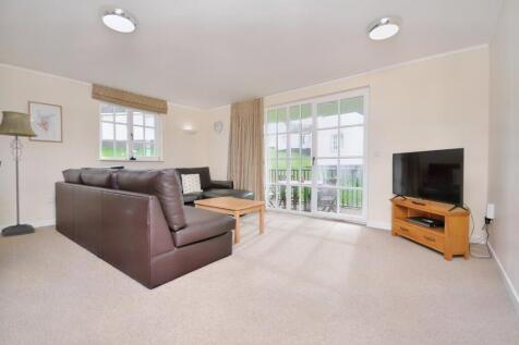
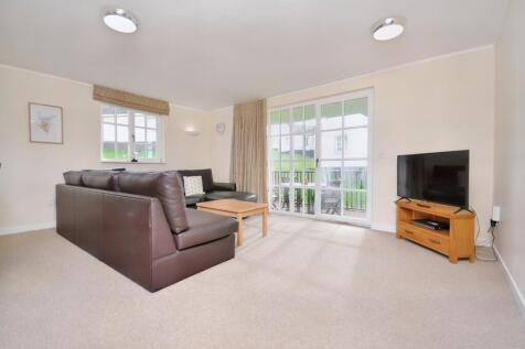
- floor lamp (16, 173)
